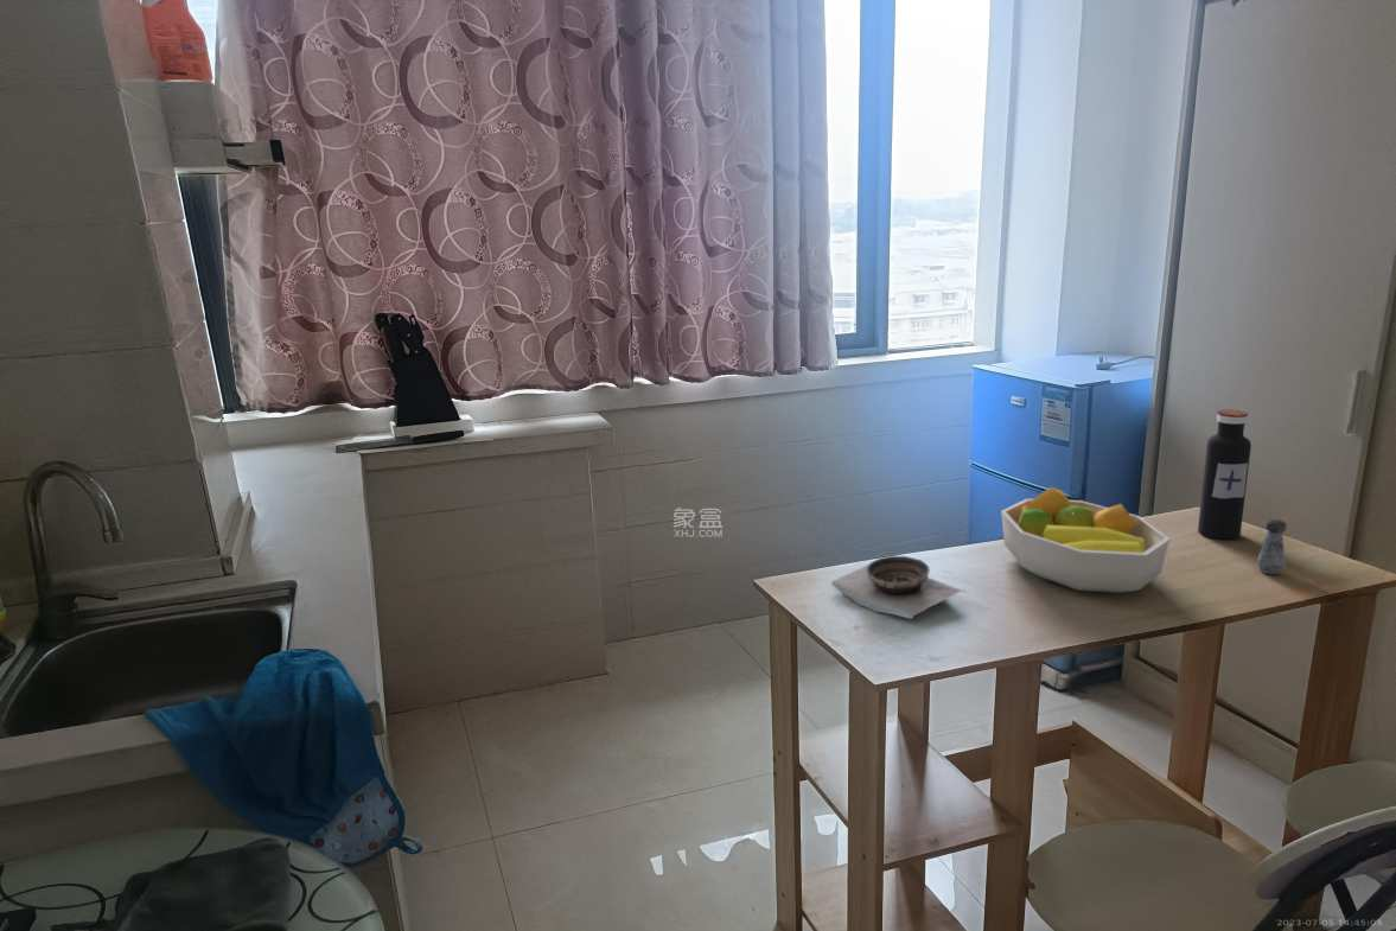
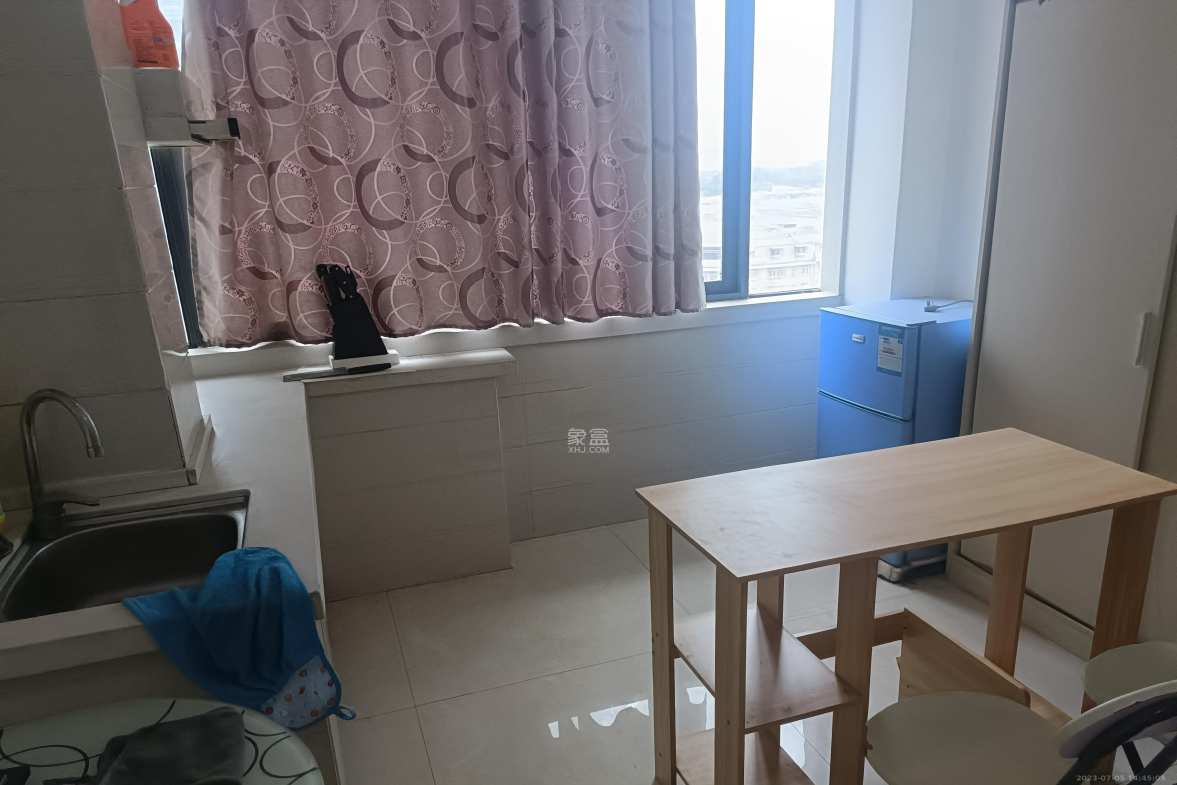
- salt shaker (1273, 546)
- bowl (895, 581)
- water bottle (1225, 473)
- fruit bowl (1079, 536)
